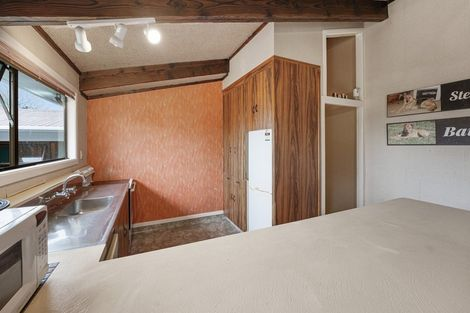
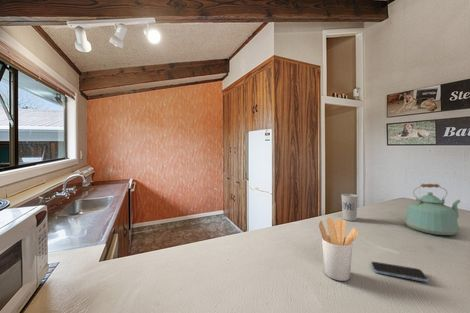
+ utensil holder (336, 245)
+ kettle (434, 206)
+ smartphone (397, 270)
+ cup (349, 207)
